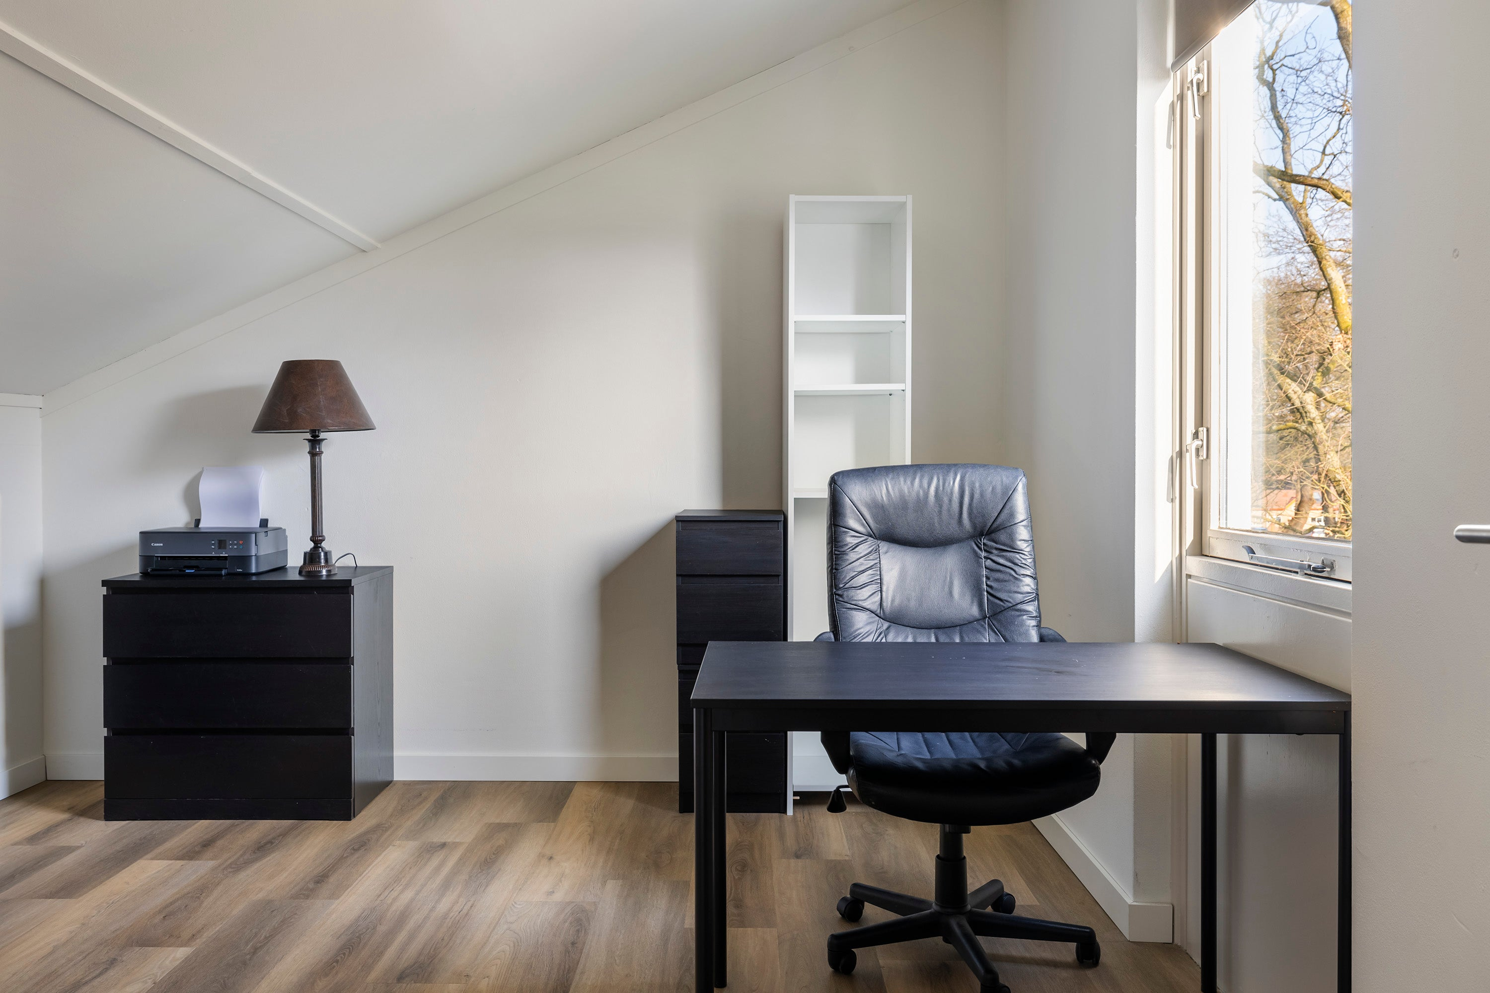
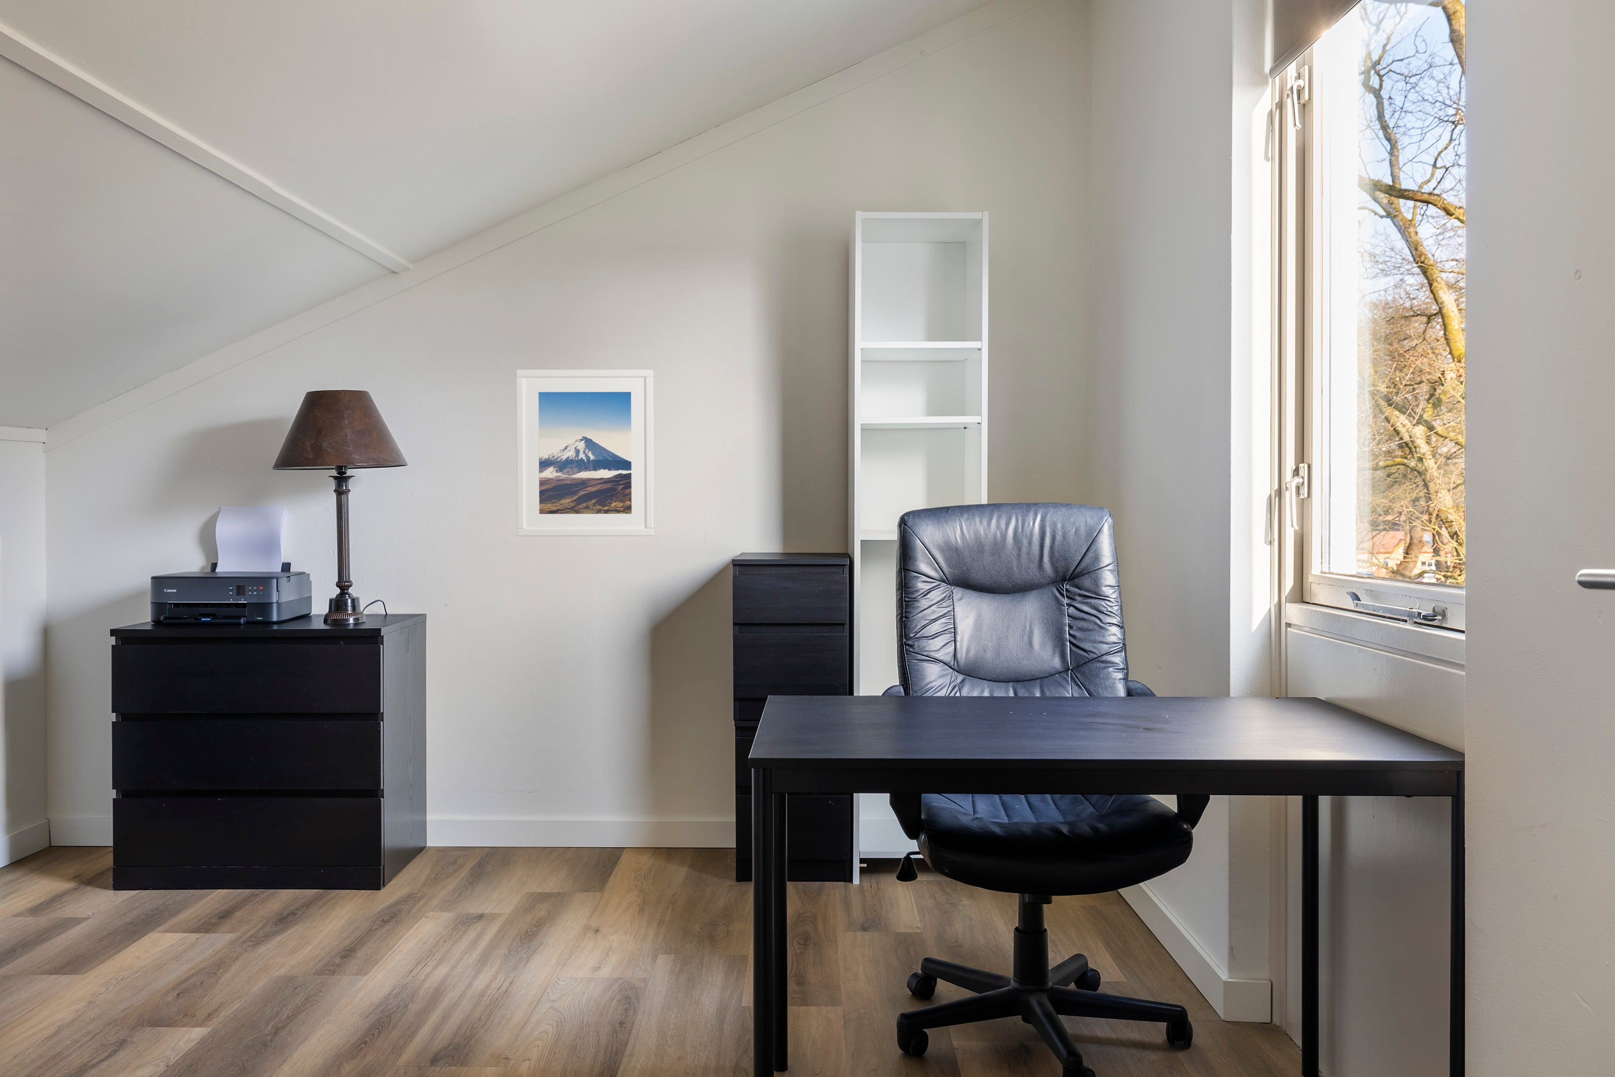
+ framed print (585, 453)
